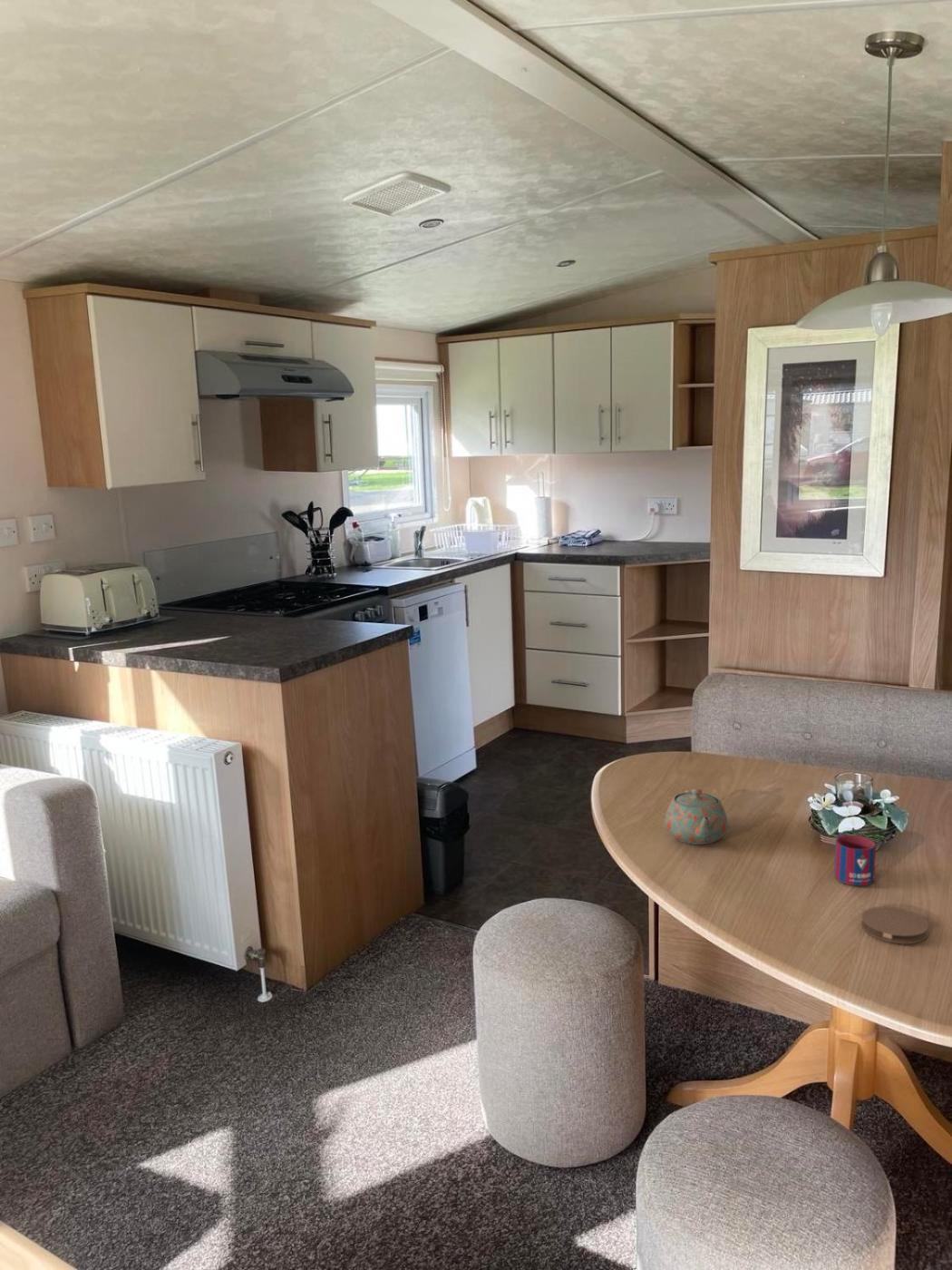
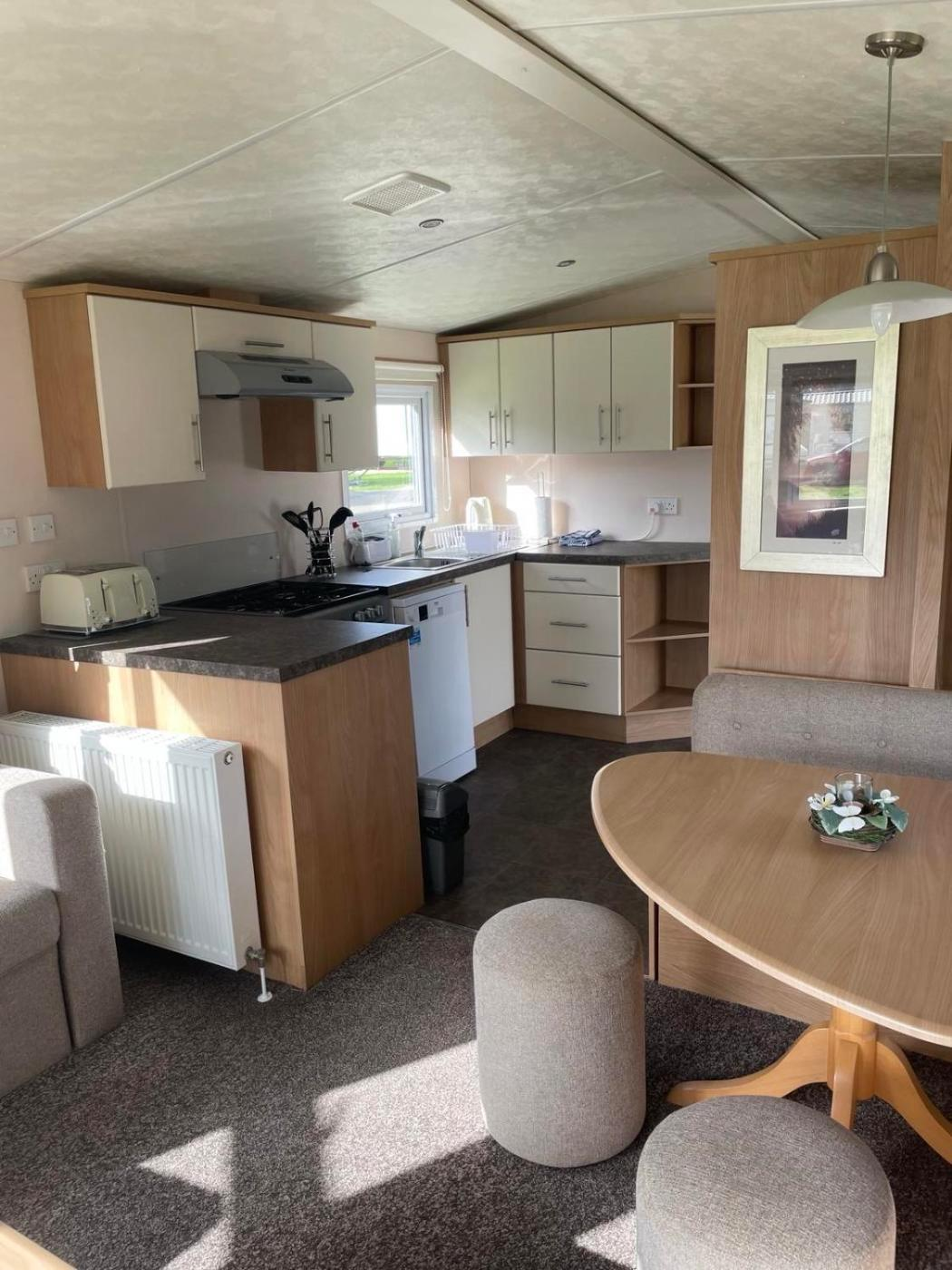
- teapot (696, 815)
- mug (851, 855)
- coaster (894, 924)
